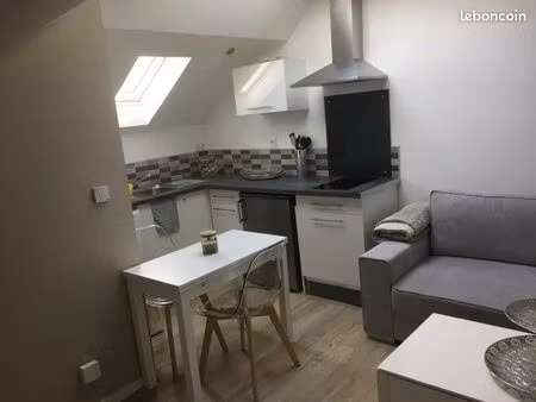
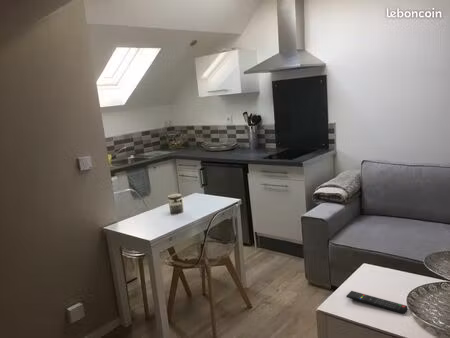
+ remote control (376, 302)
